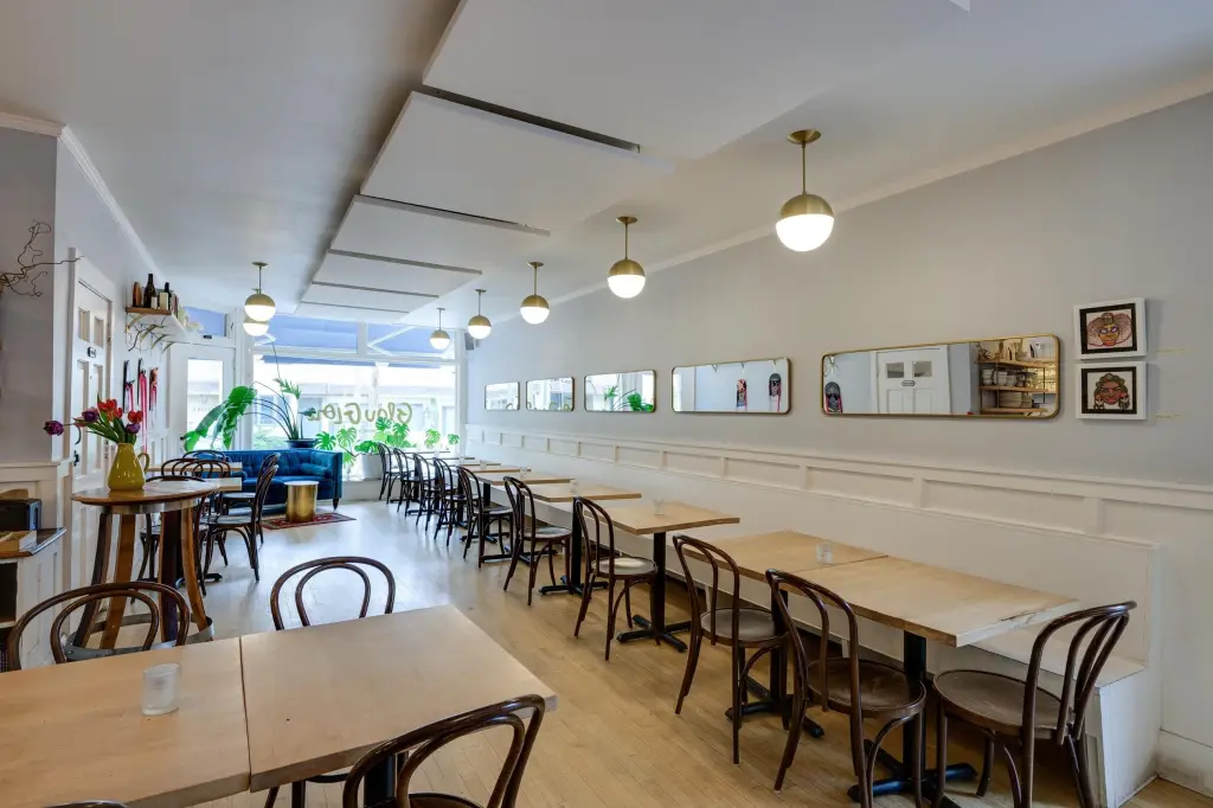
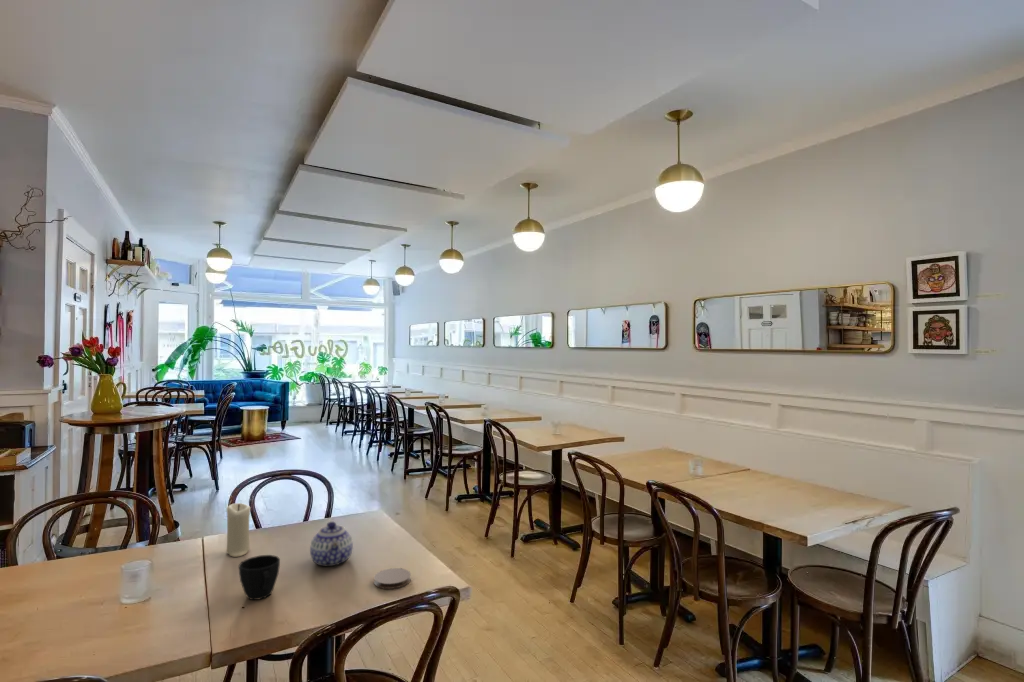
+ teapot (331, 540)
+ coaster (392, 578)
+ cup (258, 579)
+ candle (238, 527)
